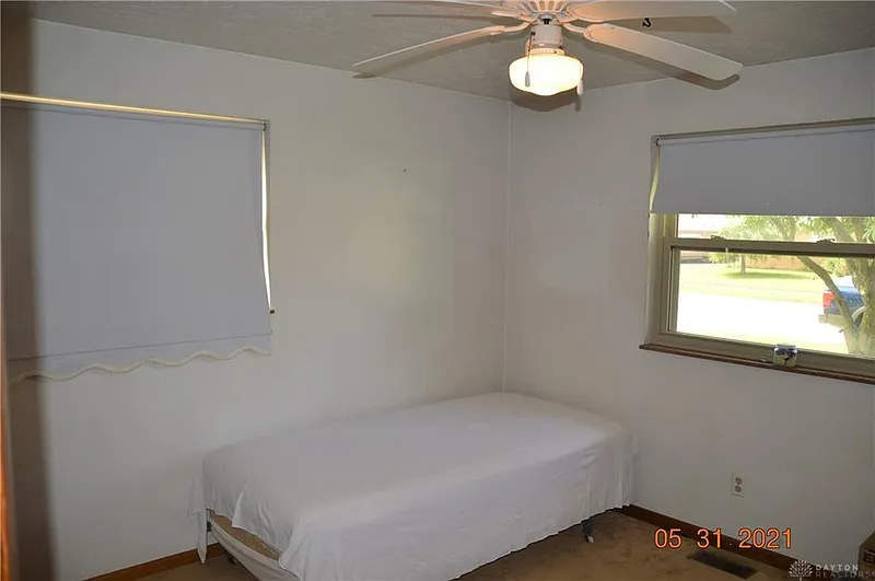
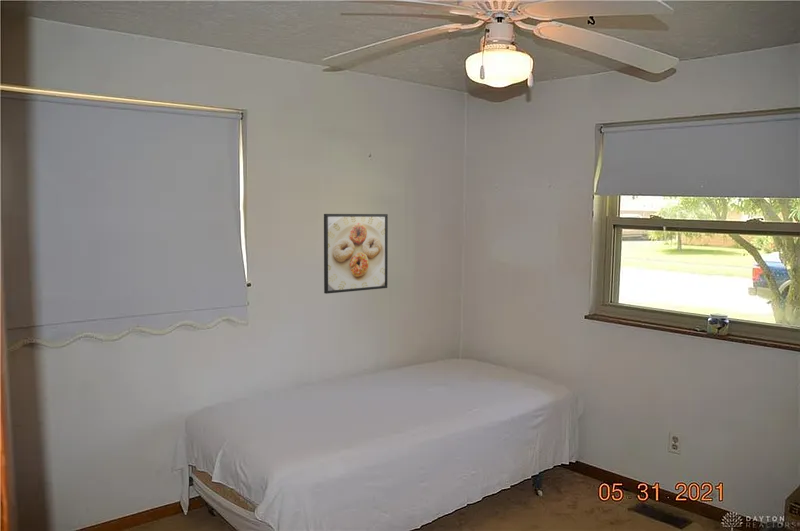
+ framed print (356, 252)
